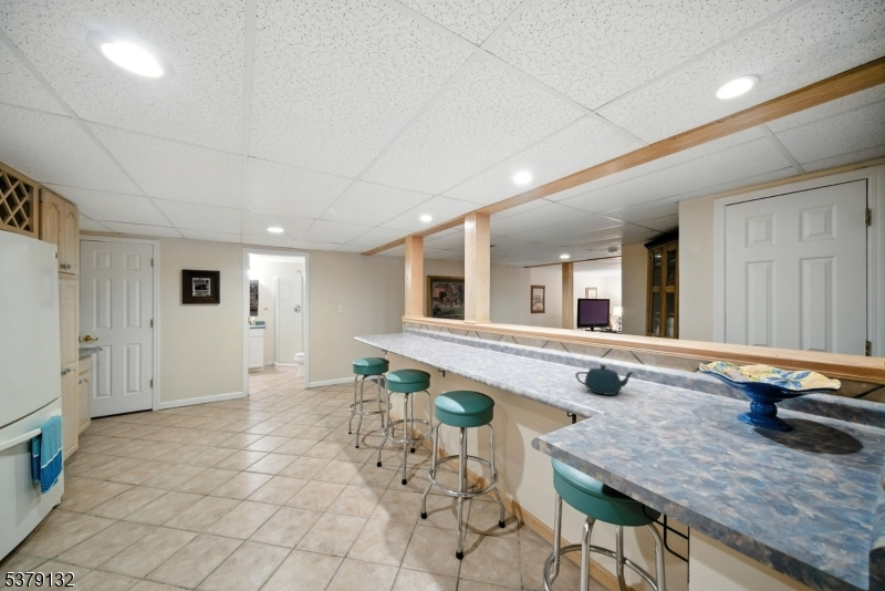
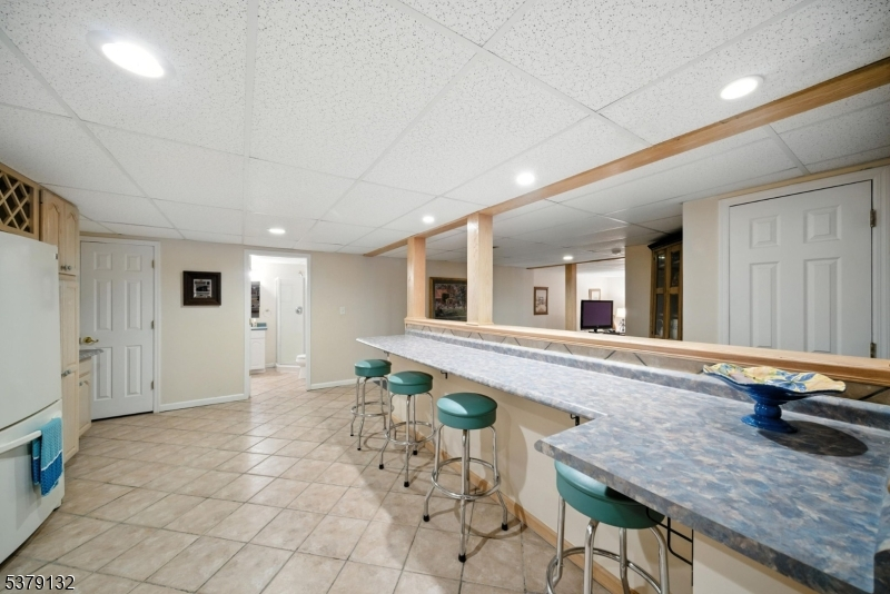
- teapot (604, 377)
